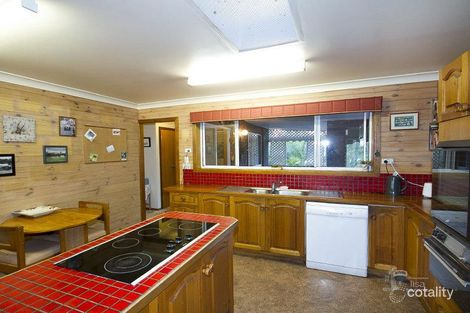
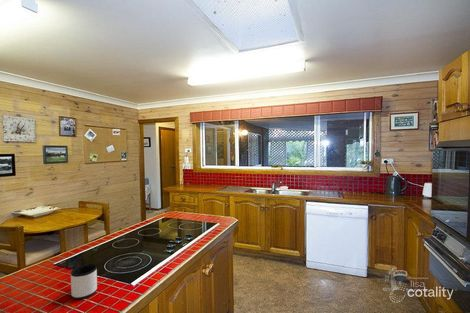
+ mug (83, 279)
